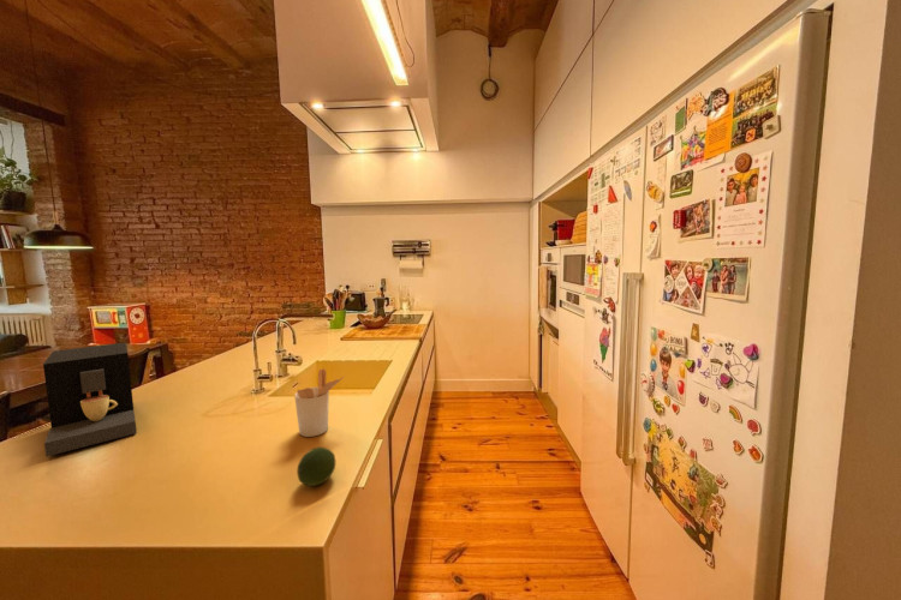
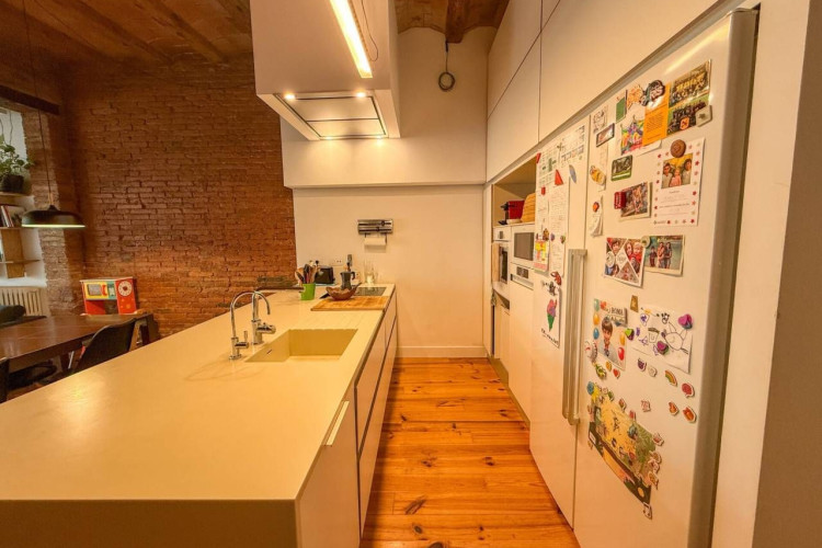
- coffee maker (93, 390)
- fruit (316, 466)
- utensil holder (320, 402)
